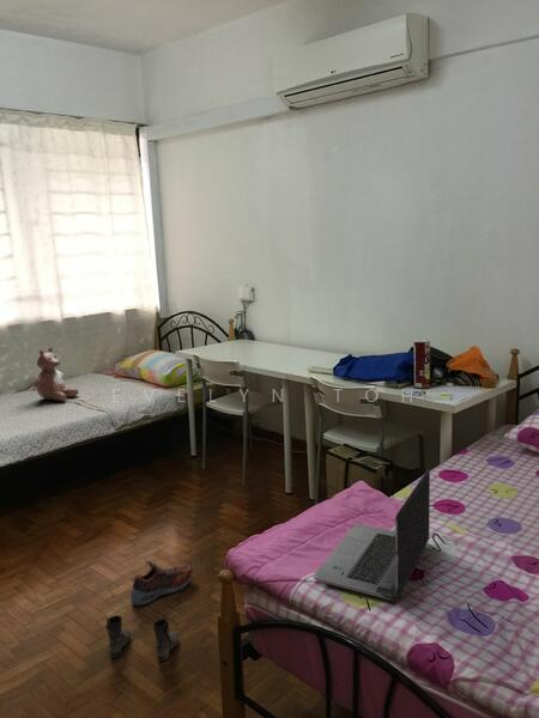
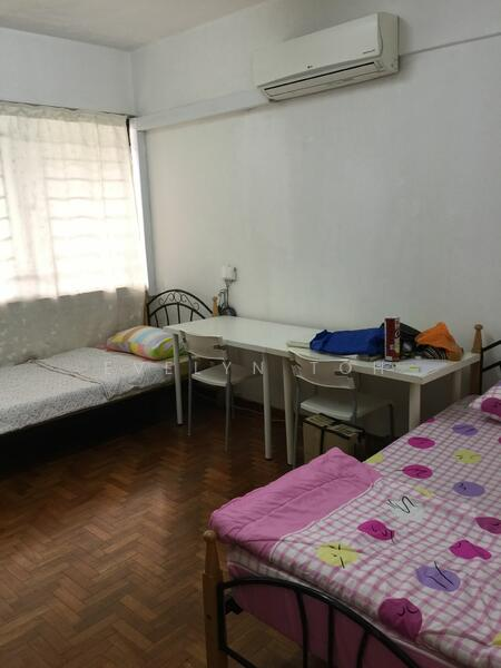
- shoe (162, 573)
- laptop computer (373, 527)
- boots (153, 627)
- stuffed bear (55, 373)
